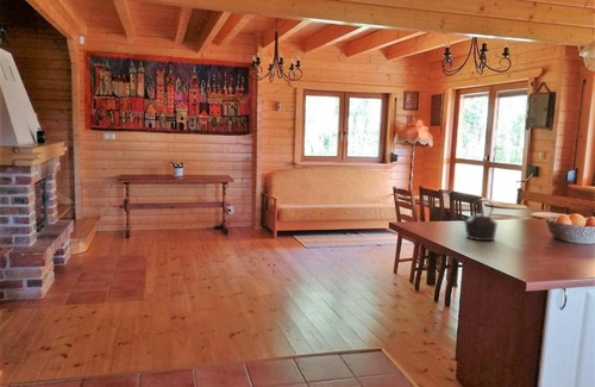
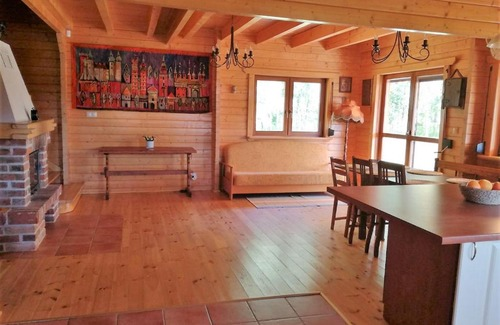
- kettle (476, 219)
